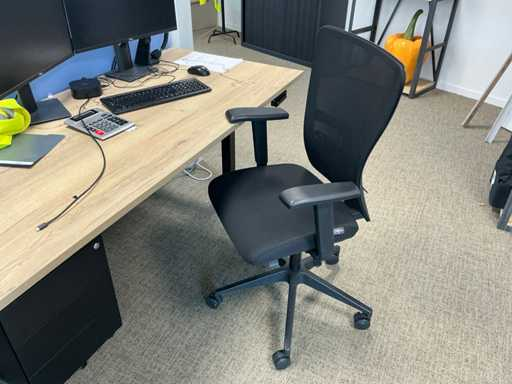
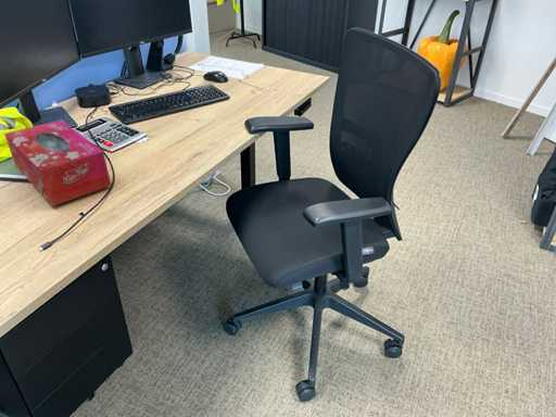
+ tissue box (56, 159)
